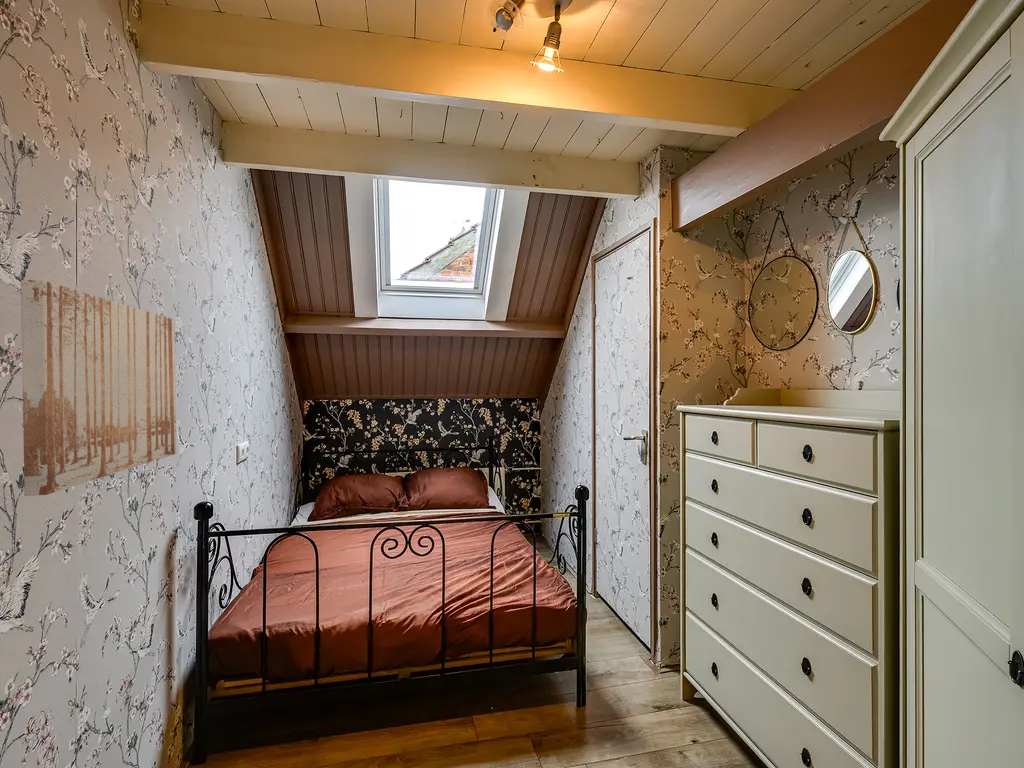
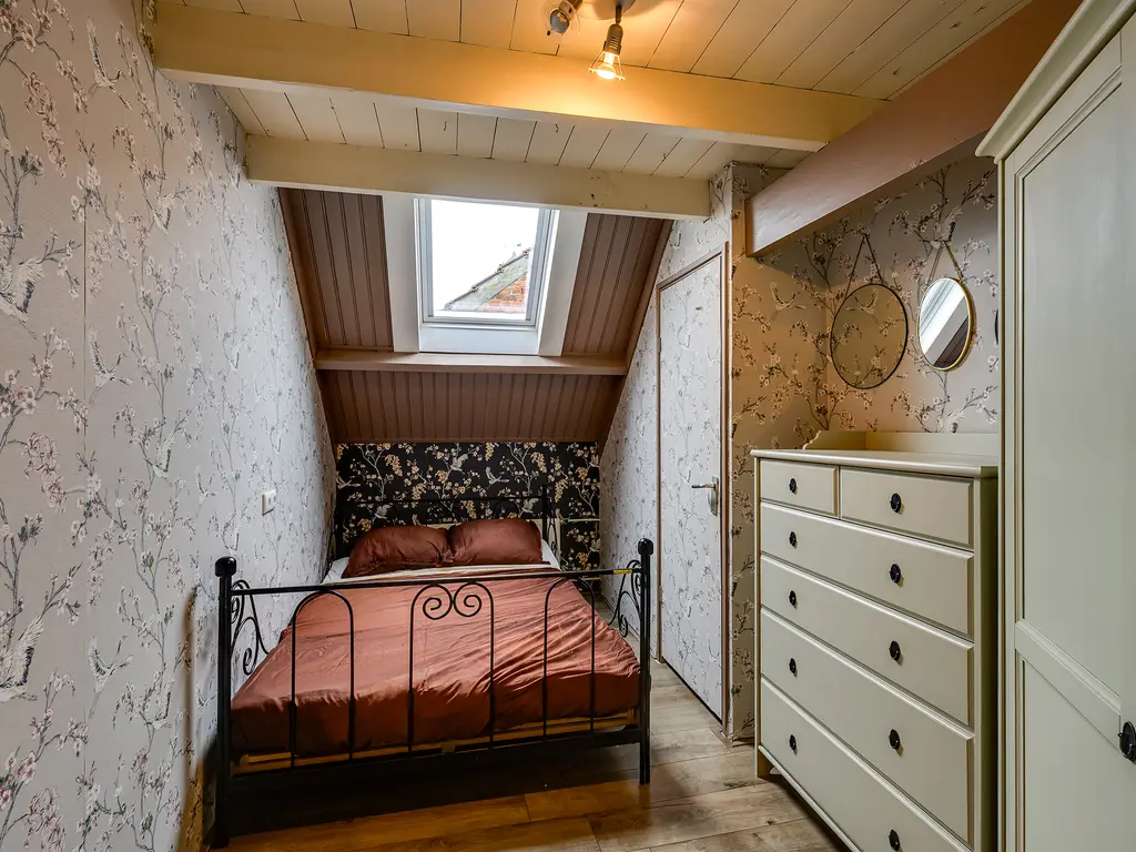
- wall art (116, 387)
